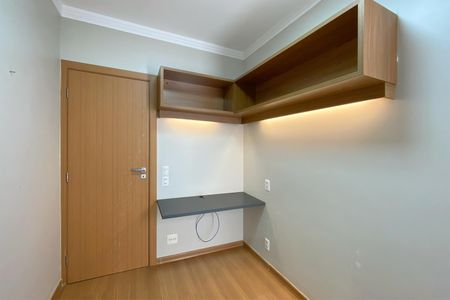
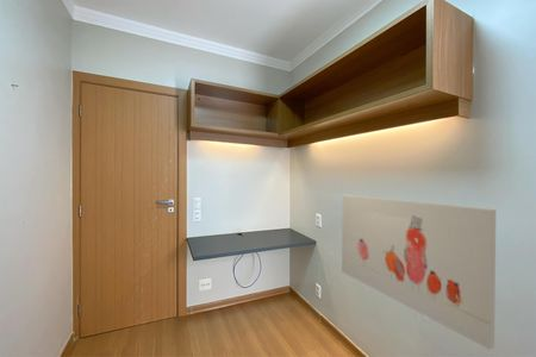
+ wall art (397, 249)
